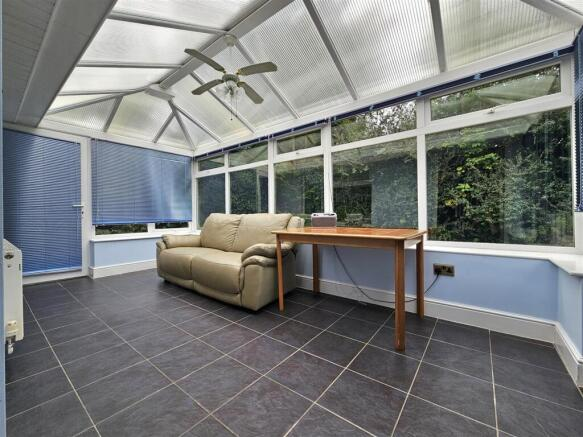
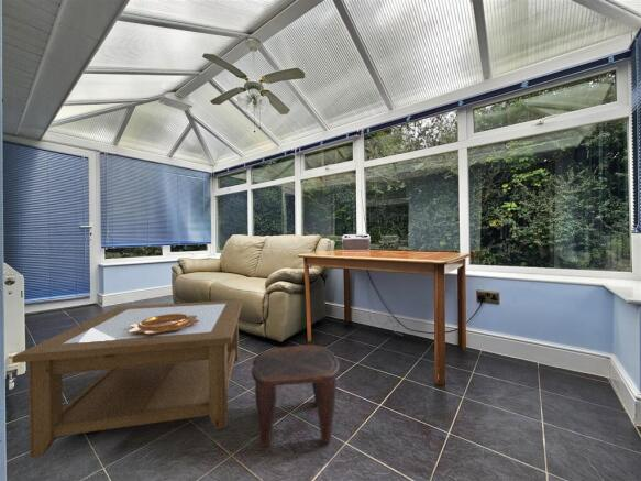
+ coffee table (164, 357)
+ stool (296, 383)
+ decorative bowl (165, 323)
